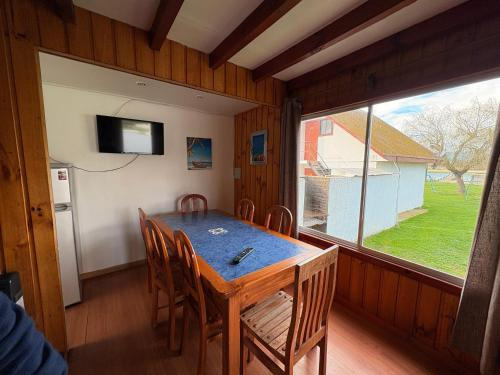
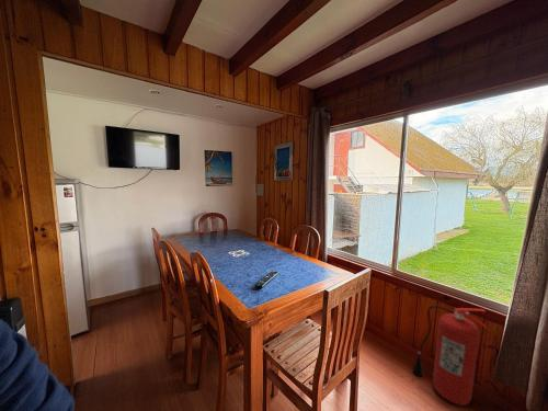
+ fire extinguisher (446, 344)
